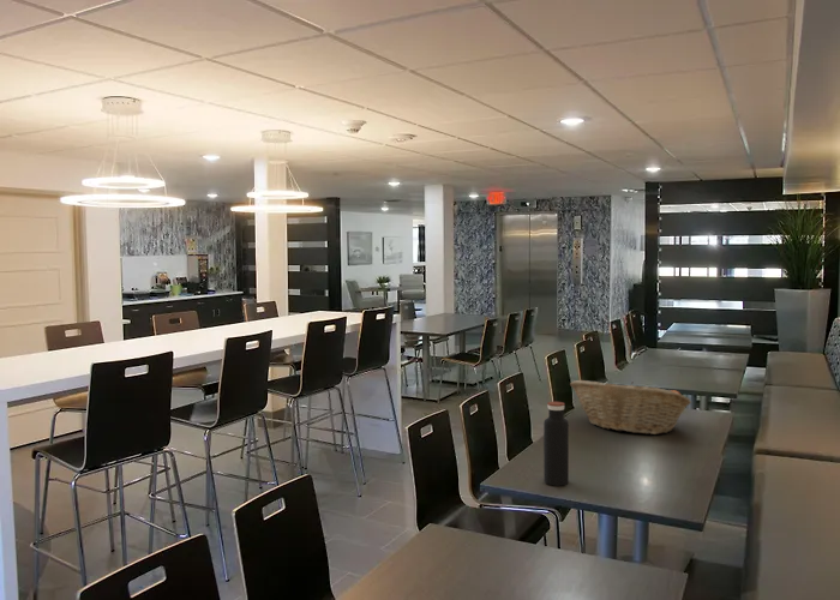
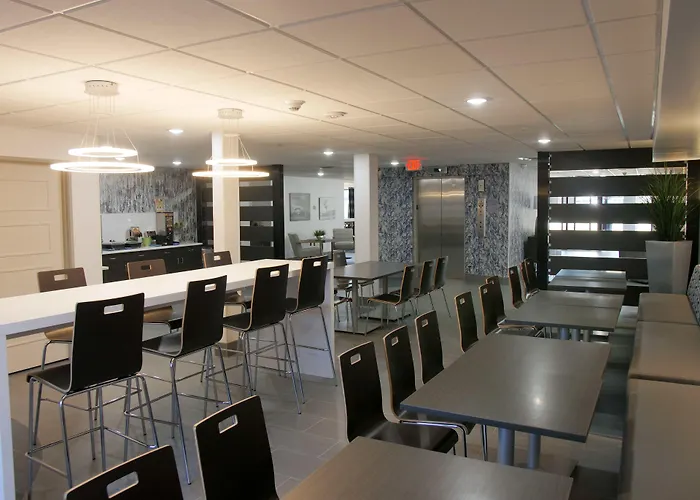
- water bottle (556, 442)
- fruit basket (628, 401)
